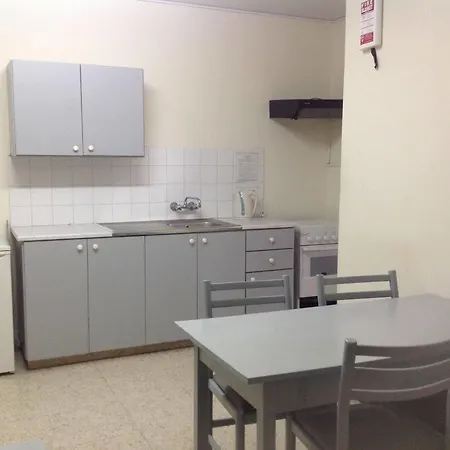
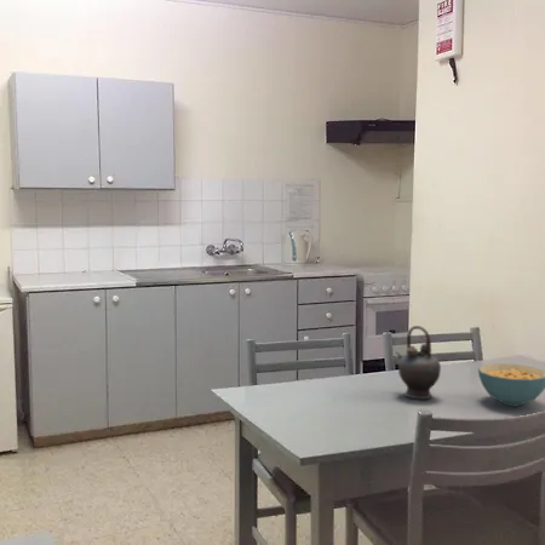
+ cereal bowl (512, 386)
+ teapot (415, 360)
